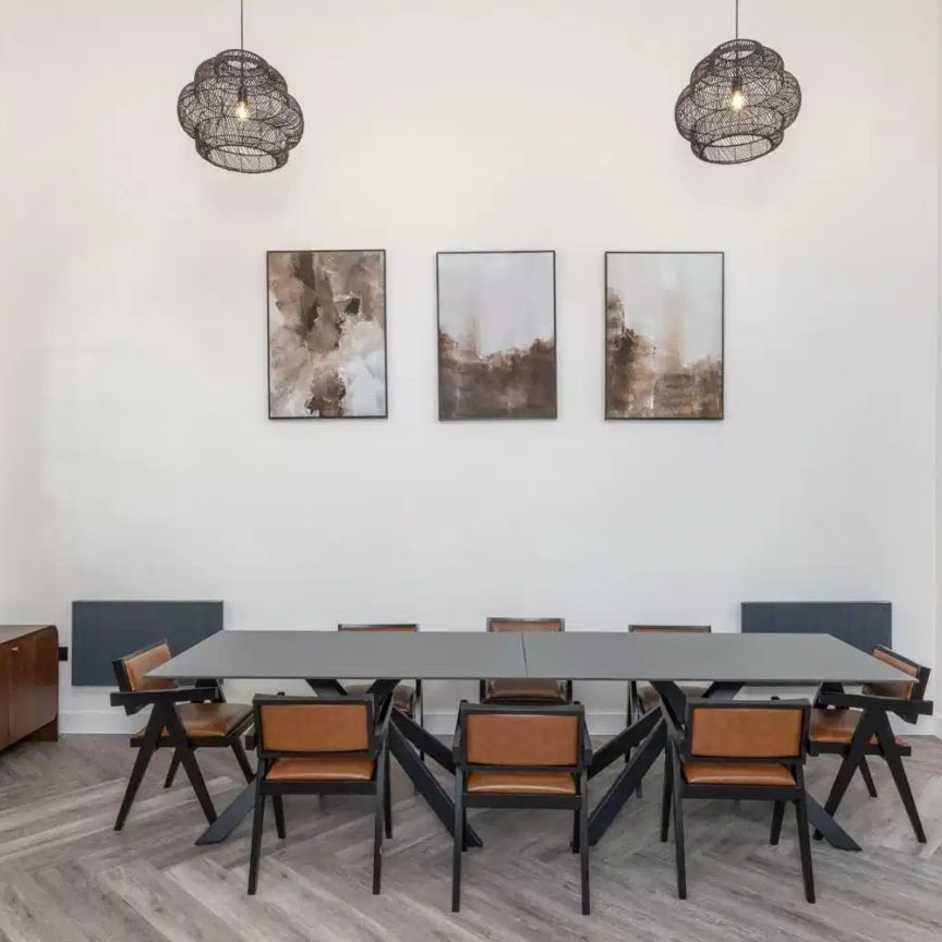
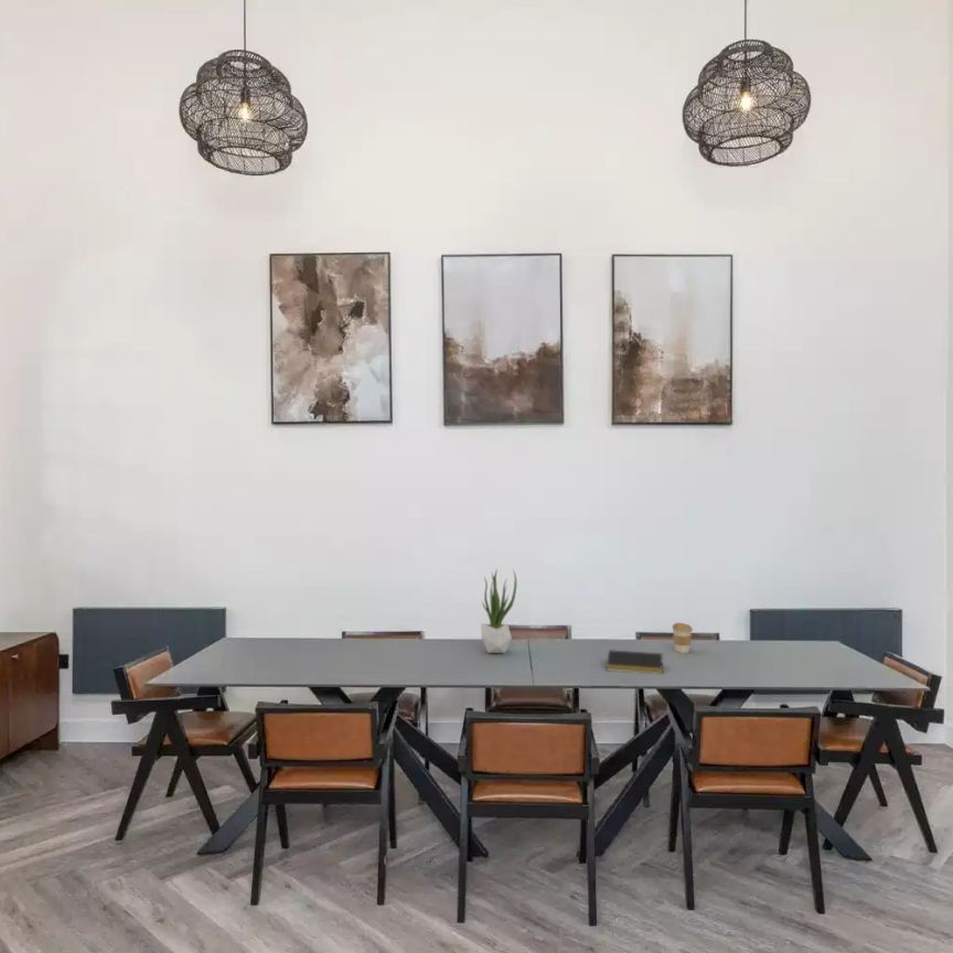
+ coffee cup (682, 636)
+ potted plant (499, 610)
+ notepad (634, 662)
